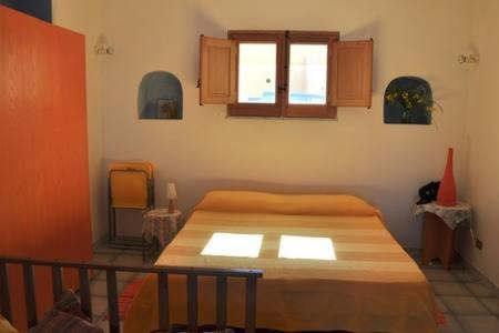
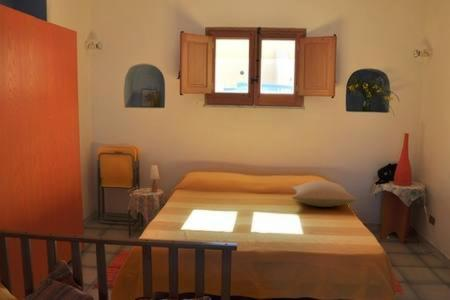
+ pillow (320, 193)
